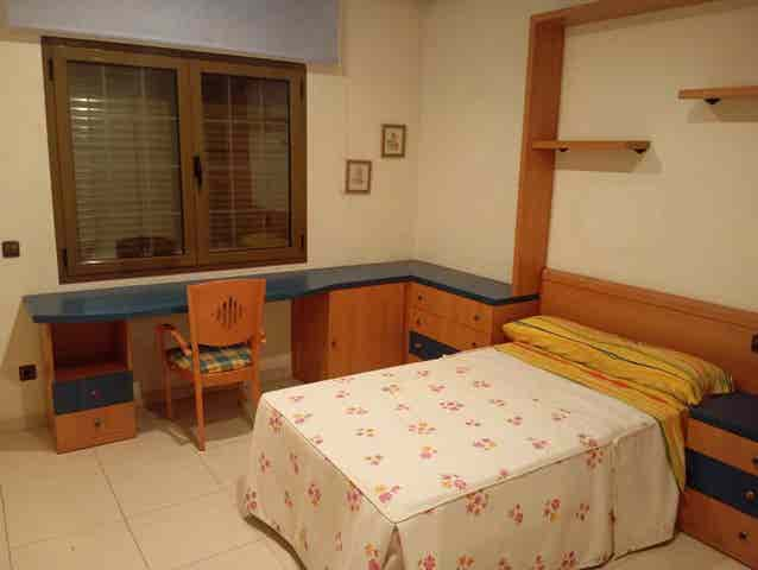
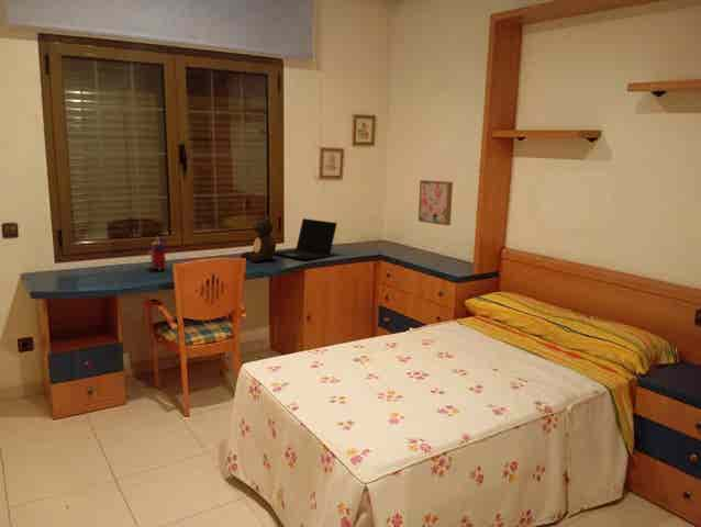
+ alarm clock (155, 253)
+ teddy bear (258, 237)
+ wall art (434, 202)
+ laptop (303, 238)
